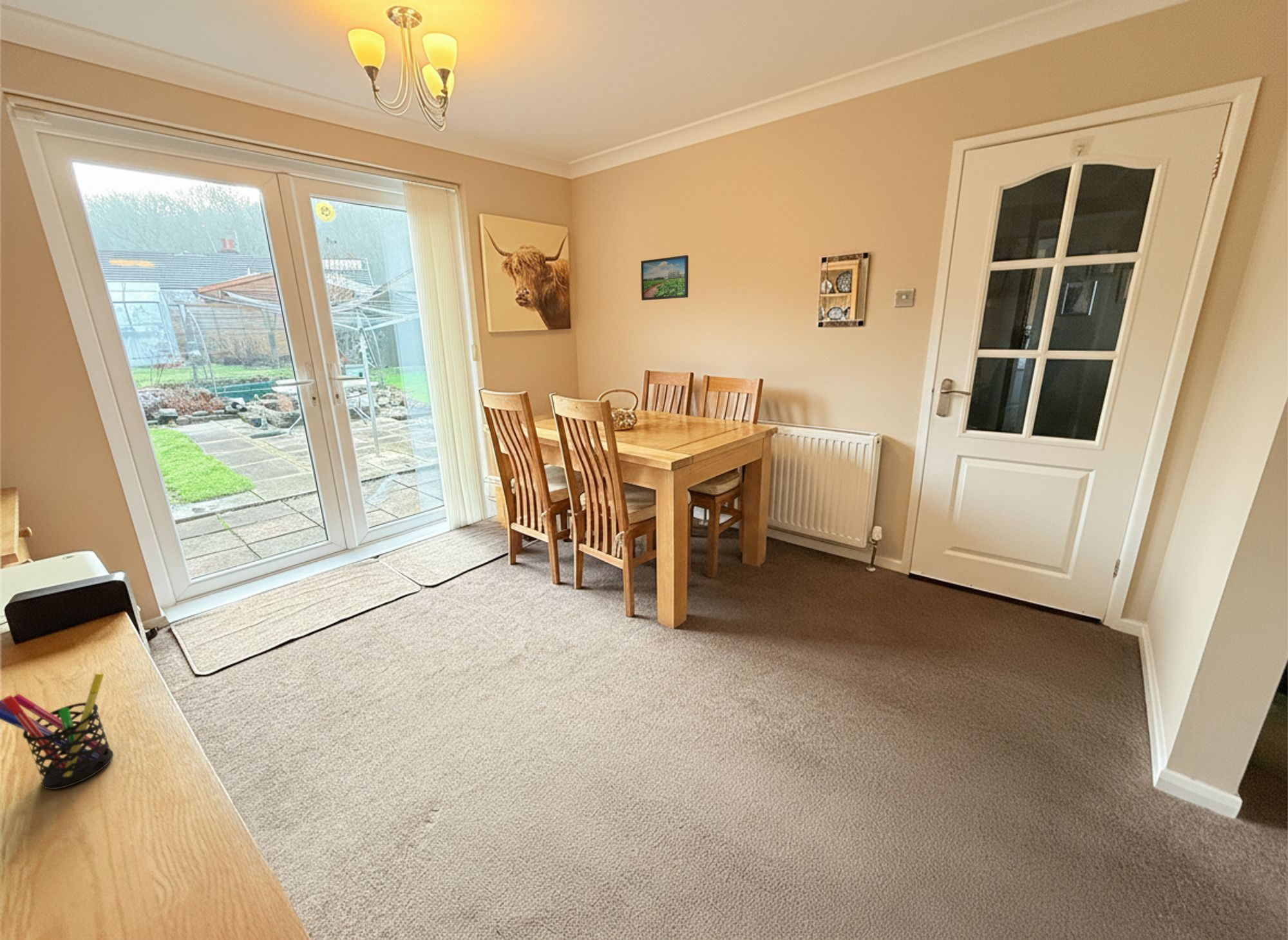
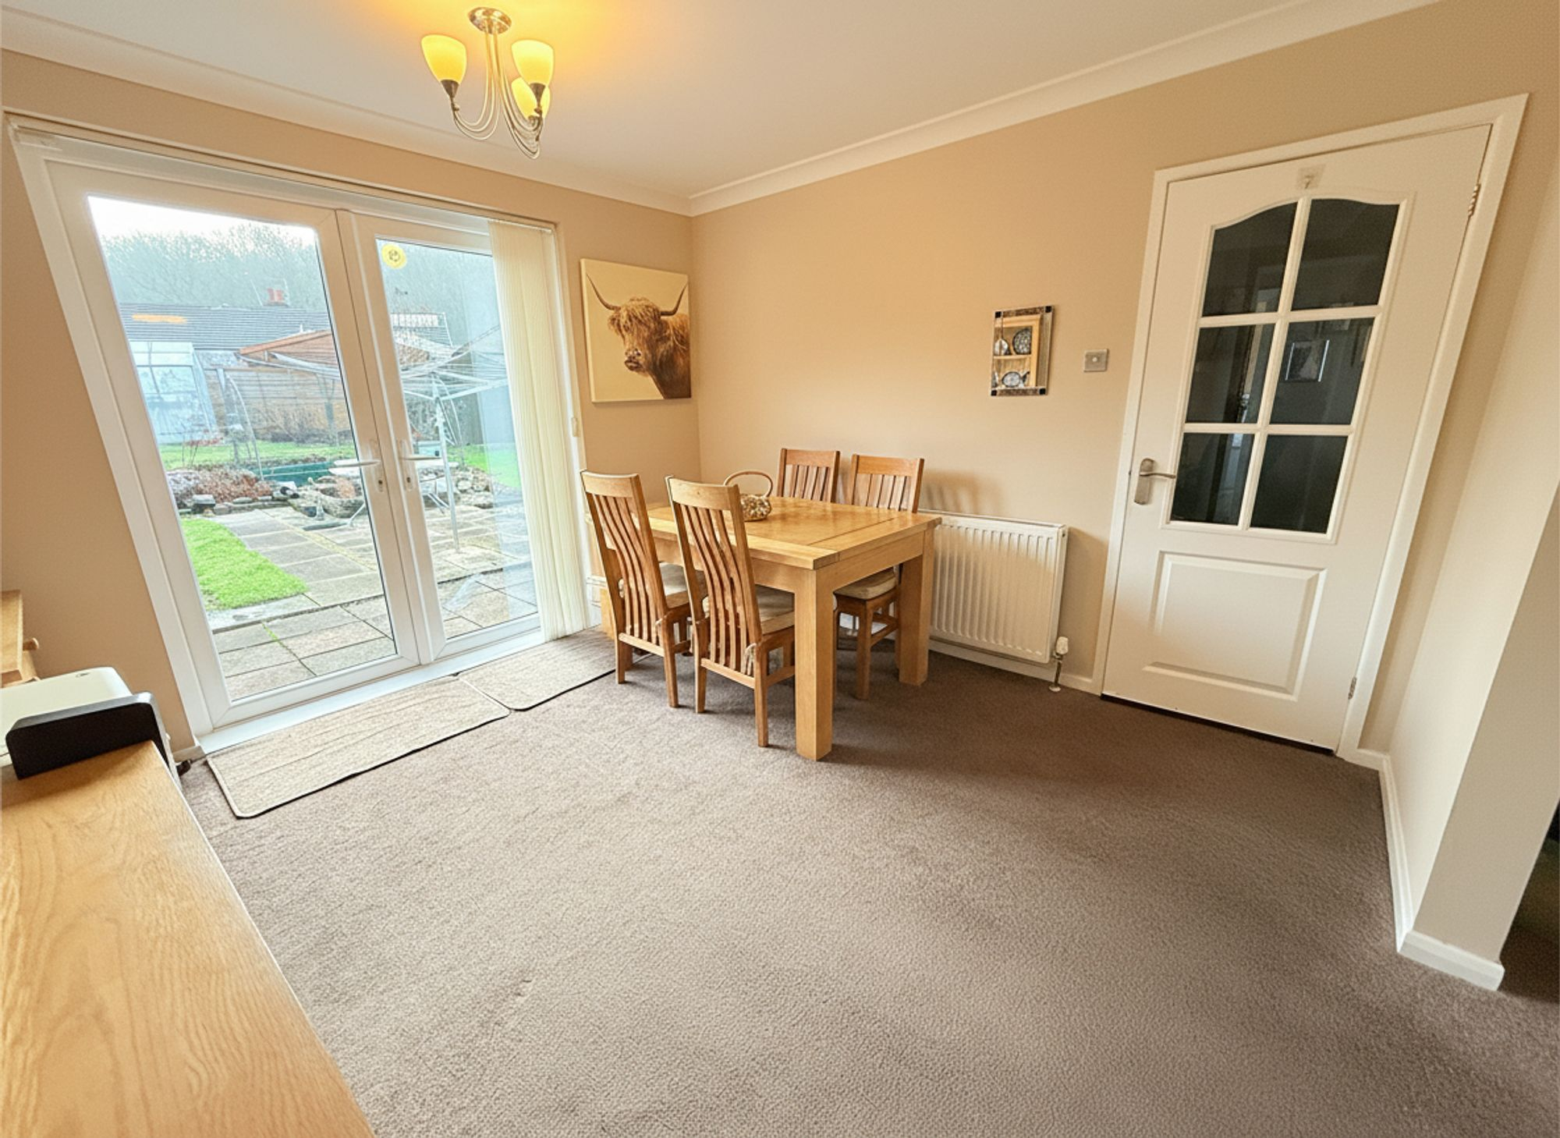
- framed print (664, 278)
- pen holder (61, 730)
